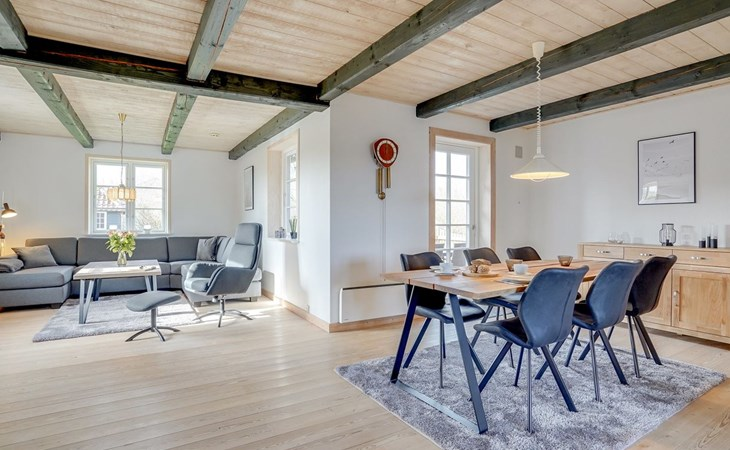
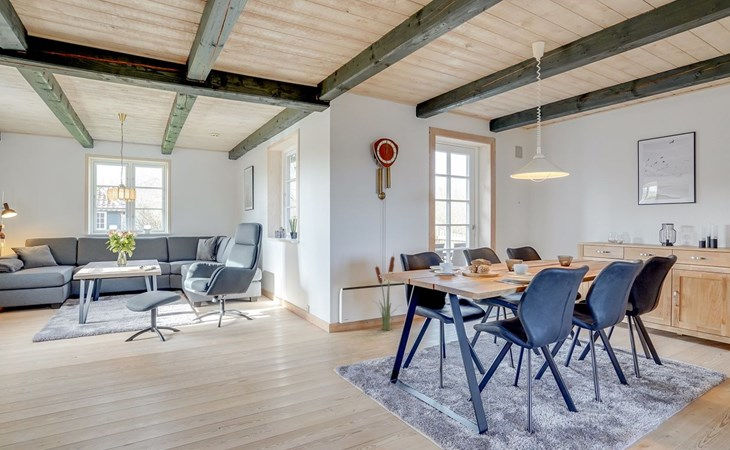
+ decorative plant (387, 290)
